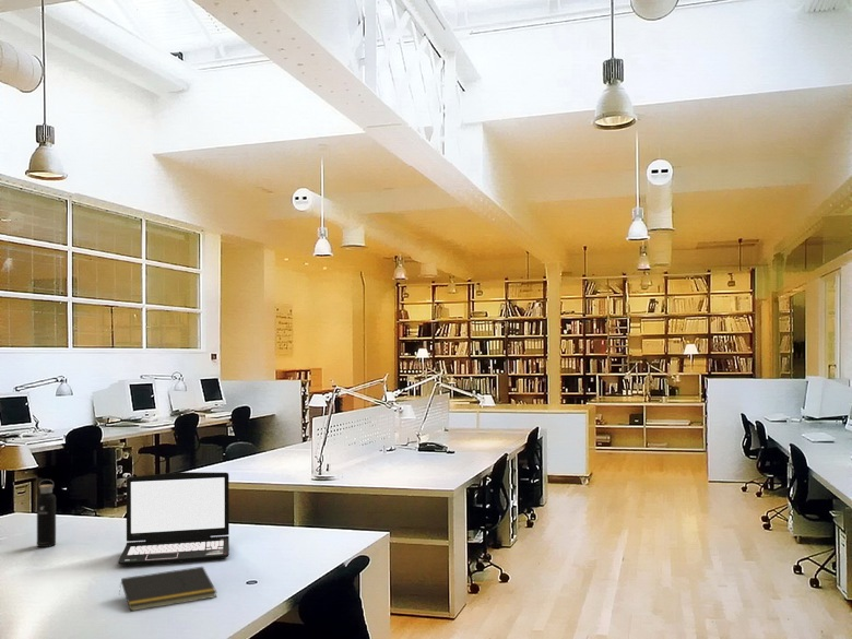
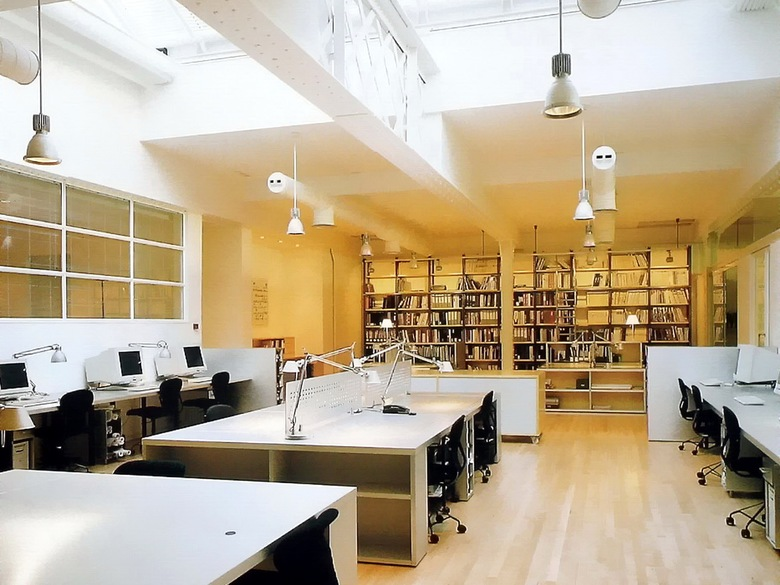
- notepad (168, 587)
- water bottle (46, 512)
- laptop (176, 516)
